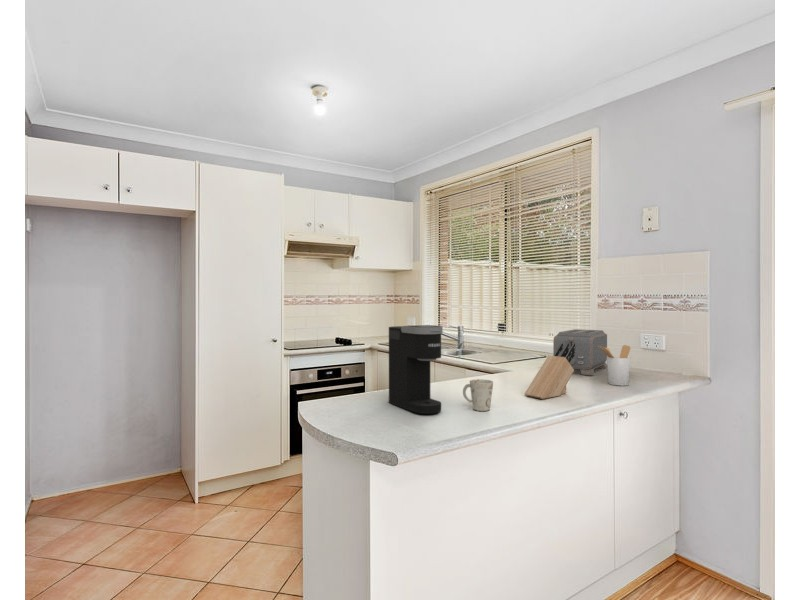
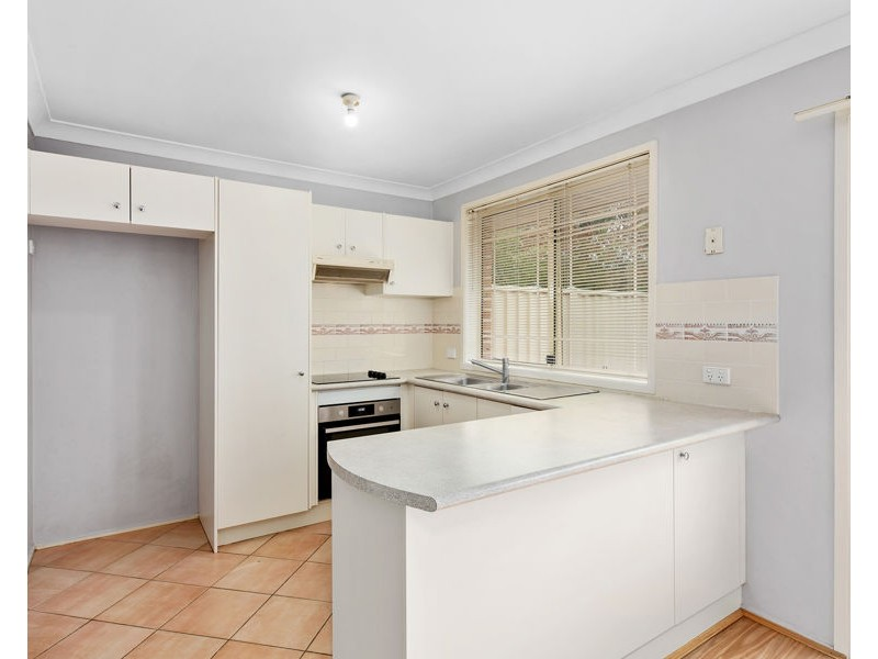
- mug (476, 394)
- coffee maker (414, 365)
- utensil holder (613, 364)
- knife block (552, 369)
- toaster (580, 350)
